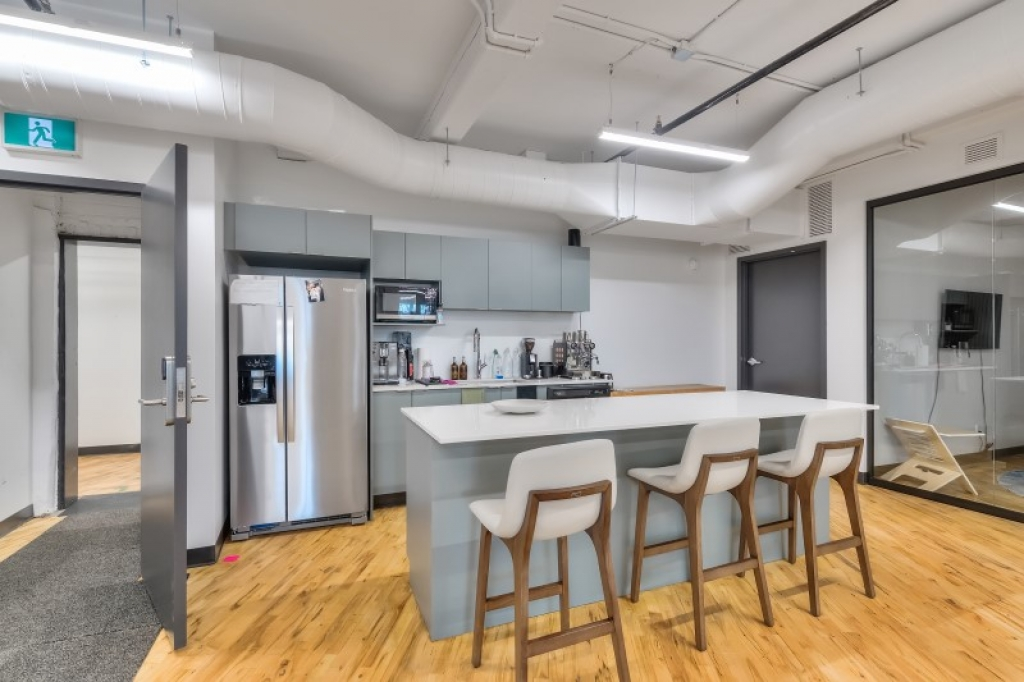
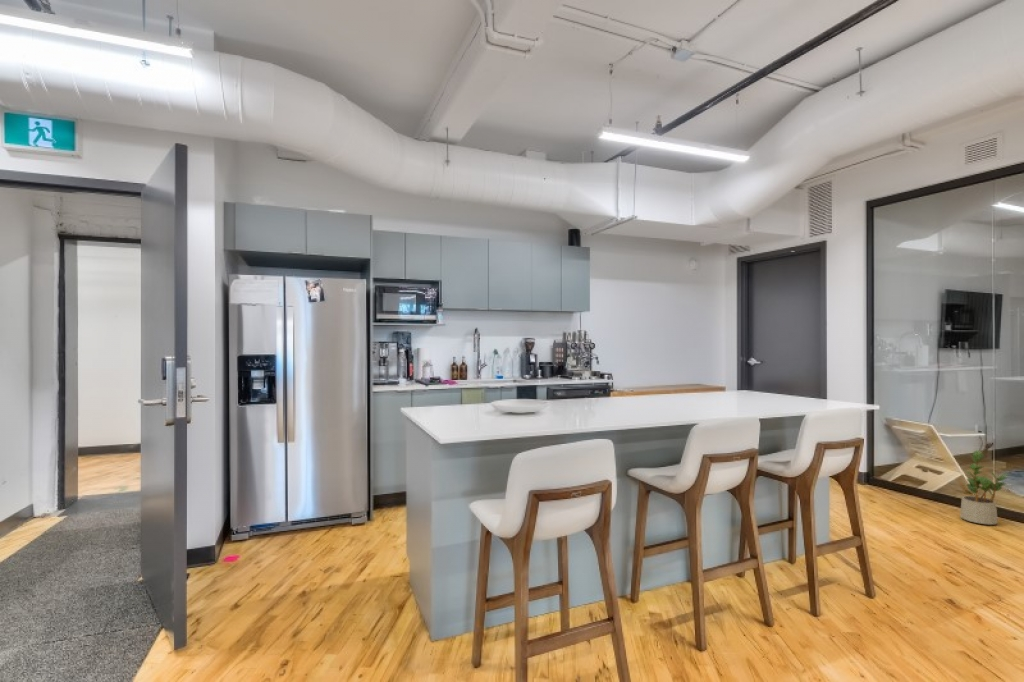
+ potted plant (983, 485)
